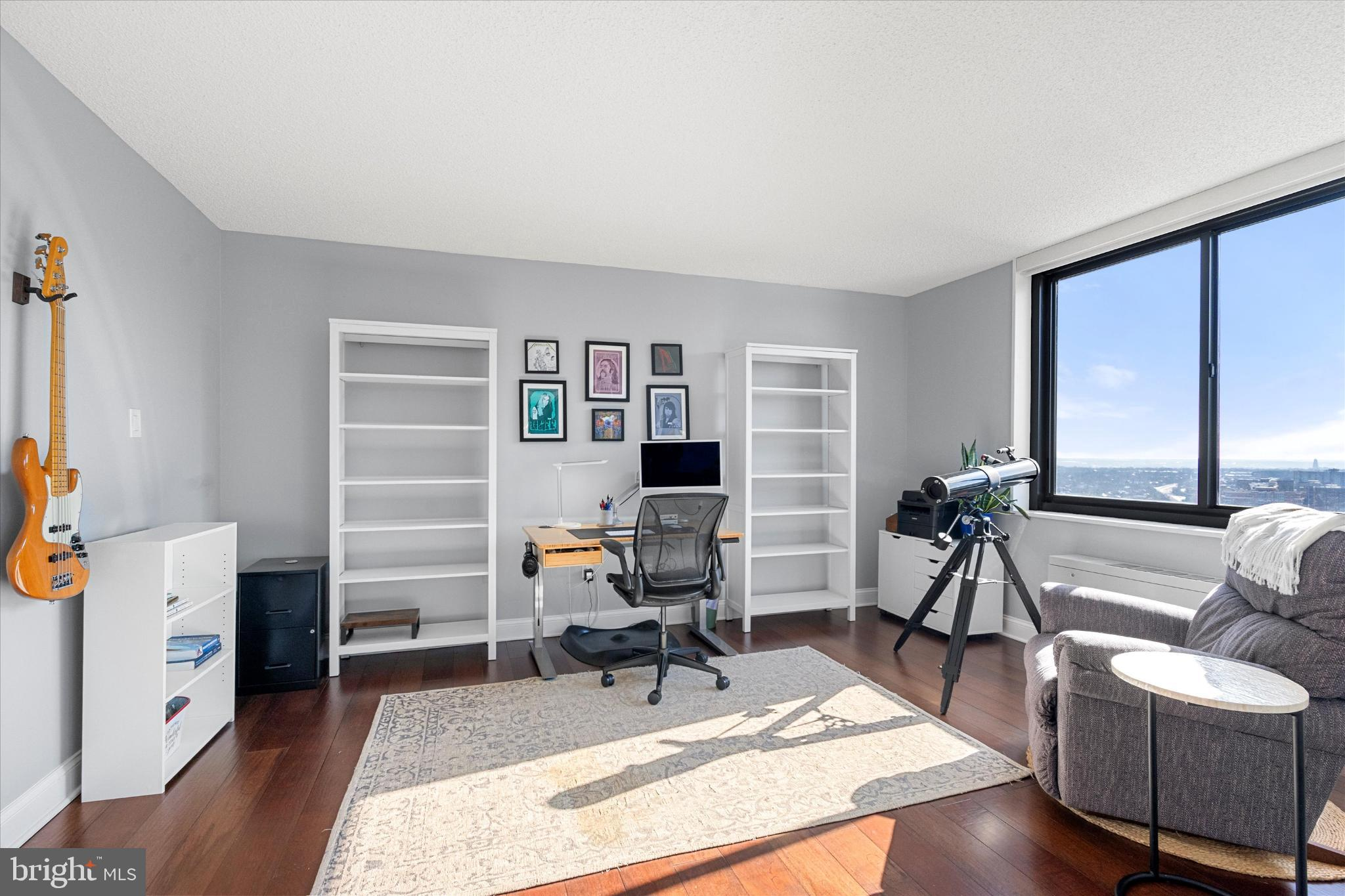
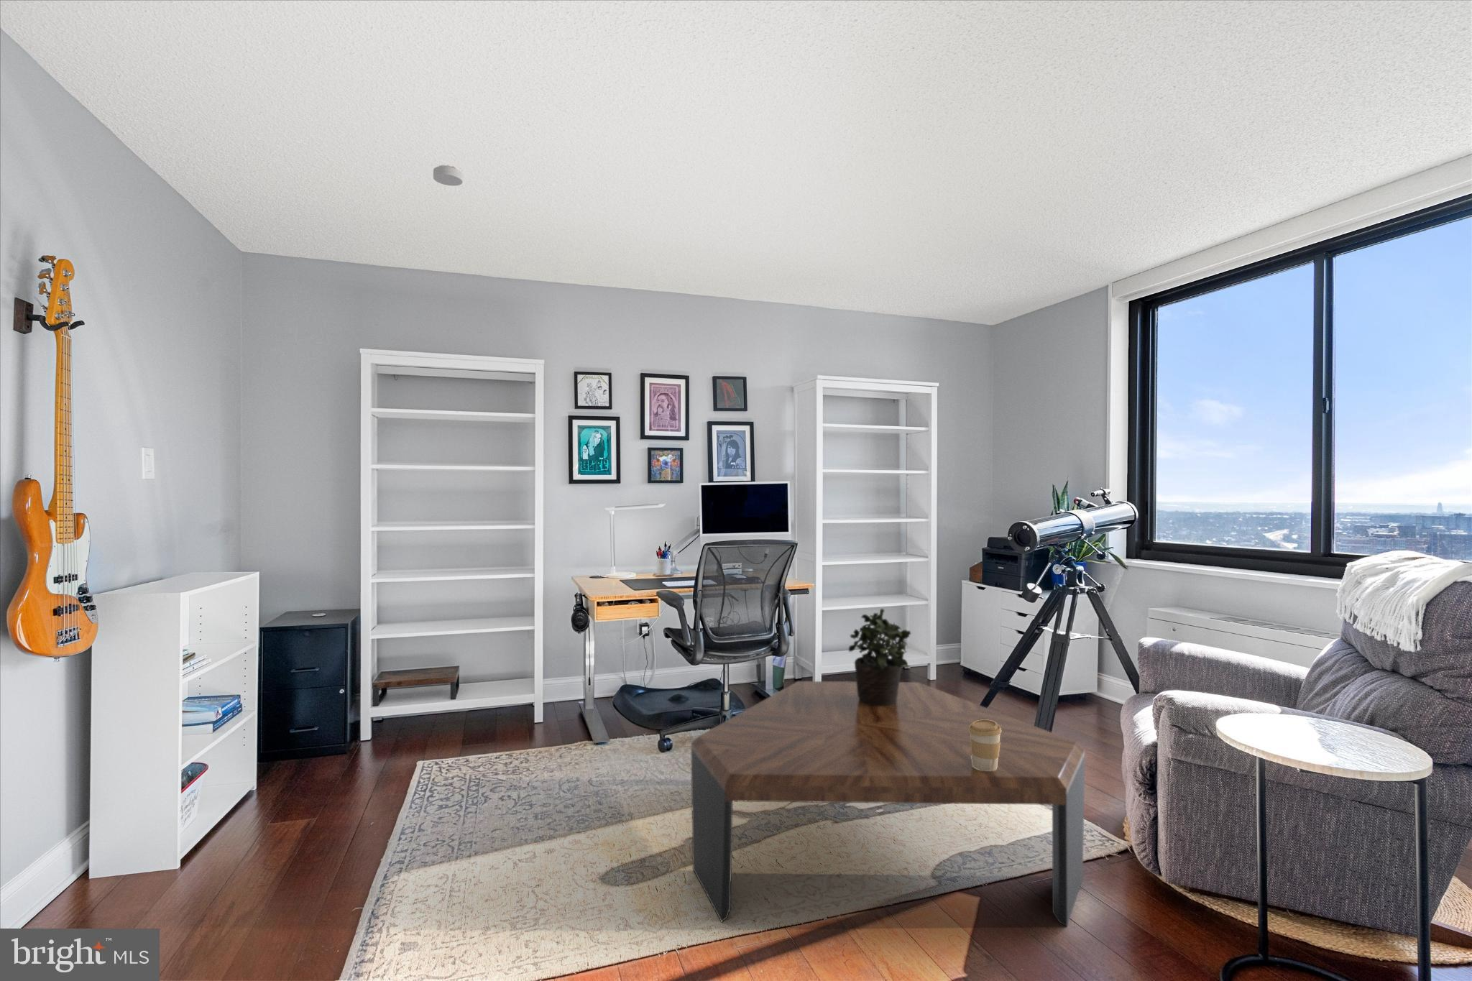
+ potted plant (880, 654)
+ coffee table (896, 792)
+ smoke detector (448, 173)
+ coffee cup (985, 743)
